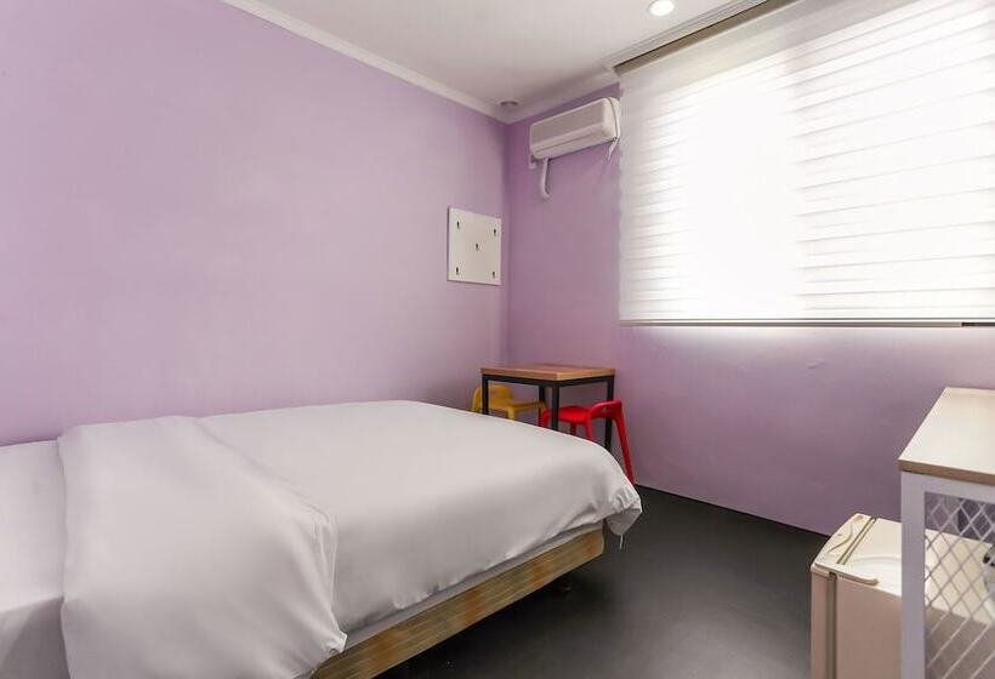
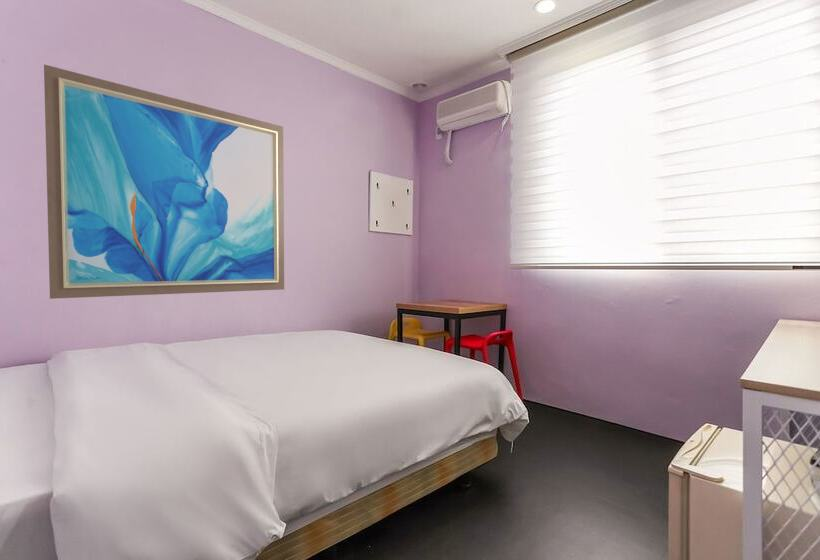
+ wall art (186, 197)
